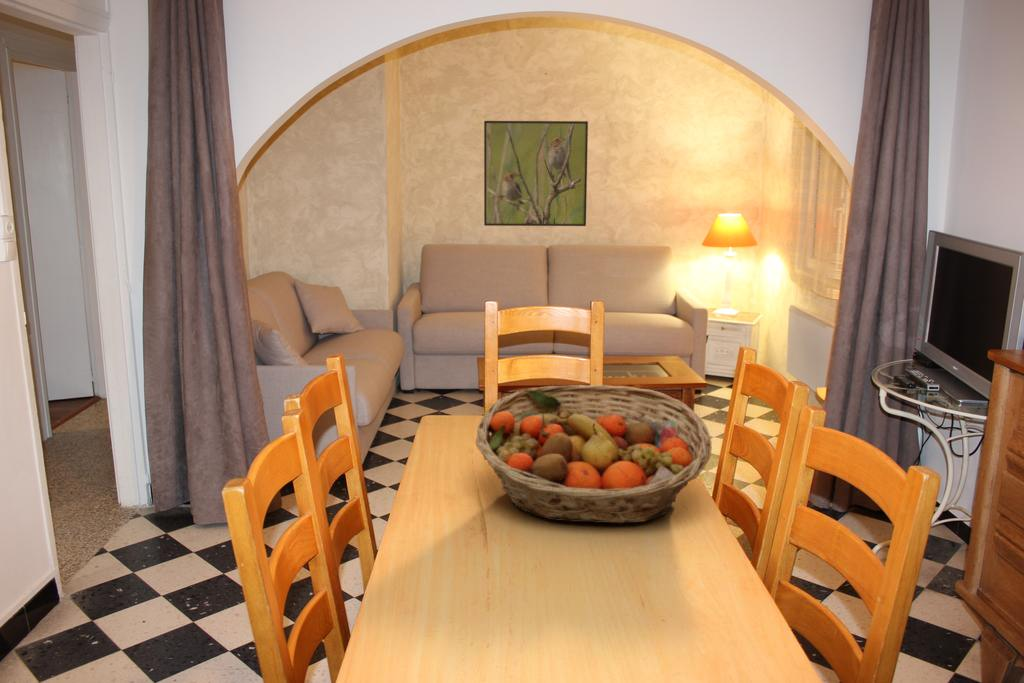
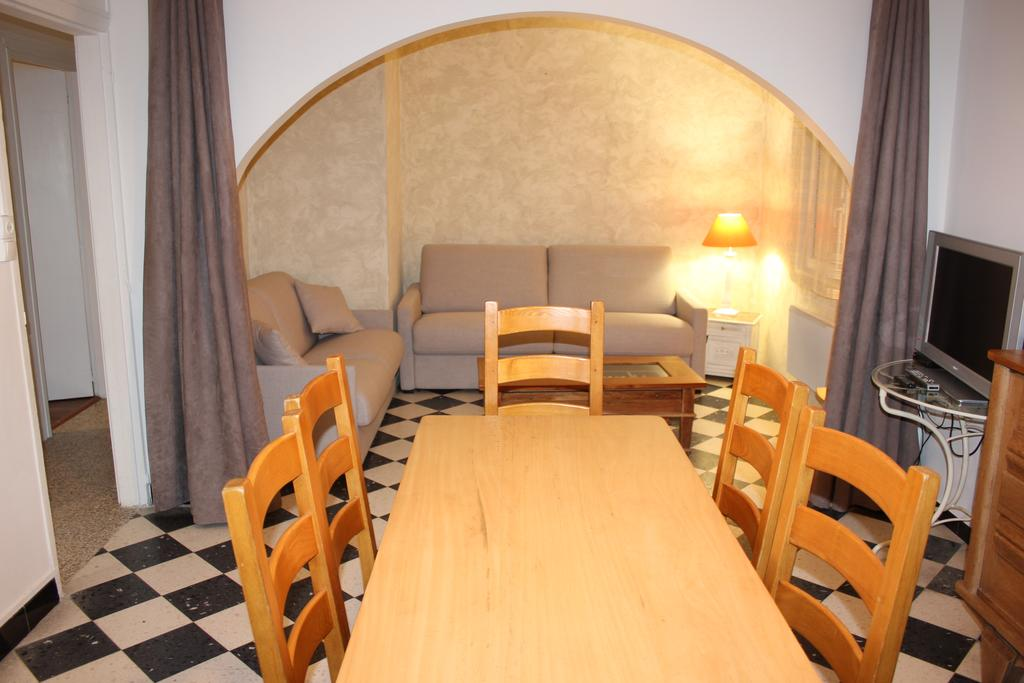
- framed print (535, 174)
- fruit basket (591, 450)
